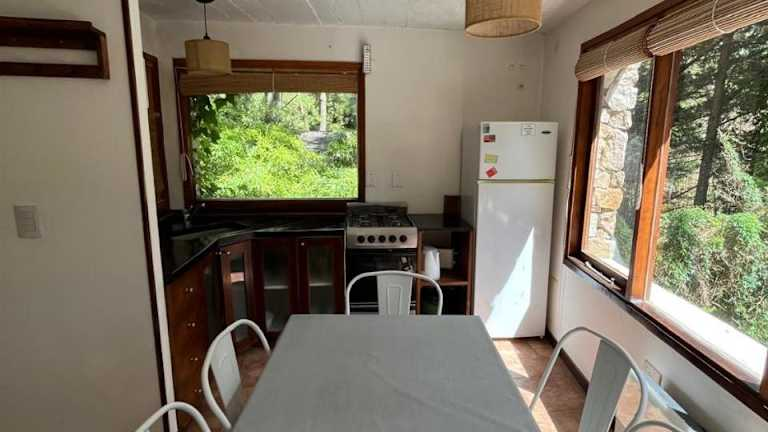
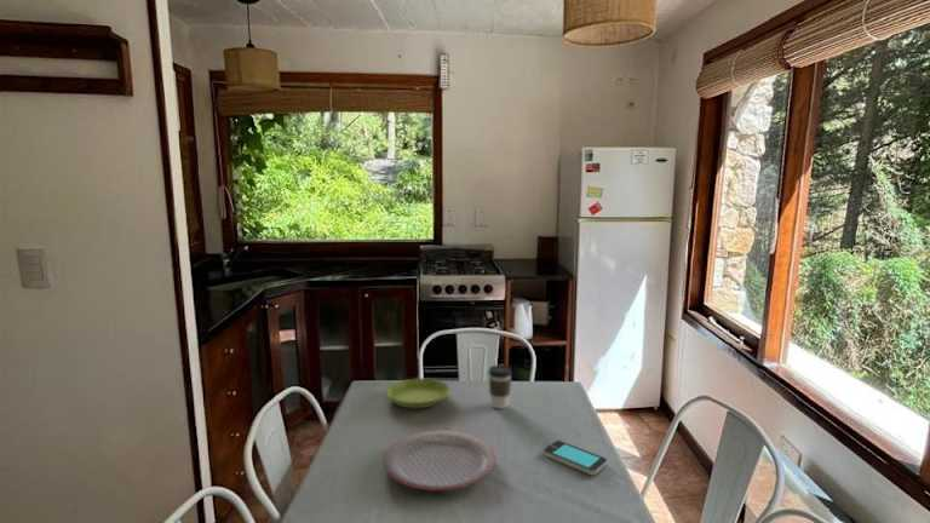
+ plate (440, 460)
+ coffee cup (499, 386)
+ saucer (418, 393)
+ smartphone (574, 456)
